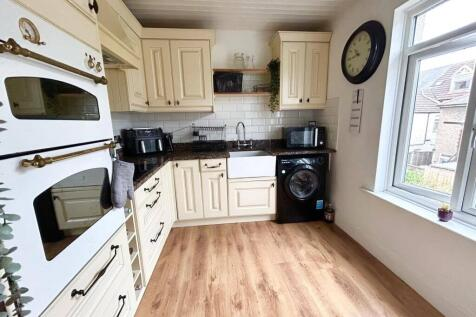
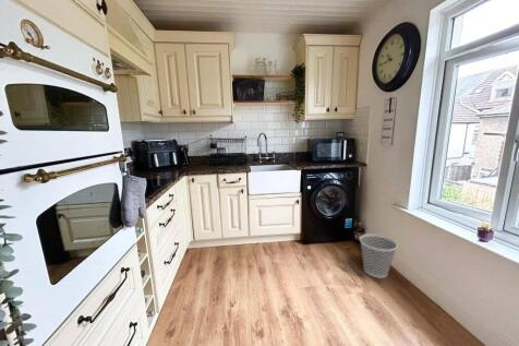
+ wastebasket (376, 255)
